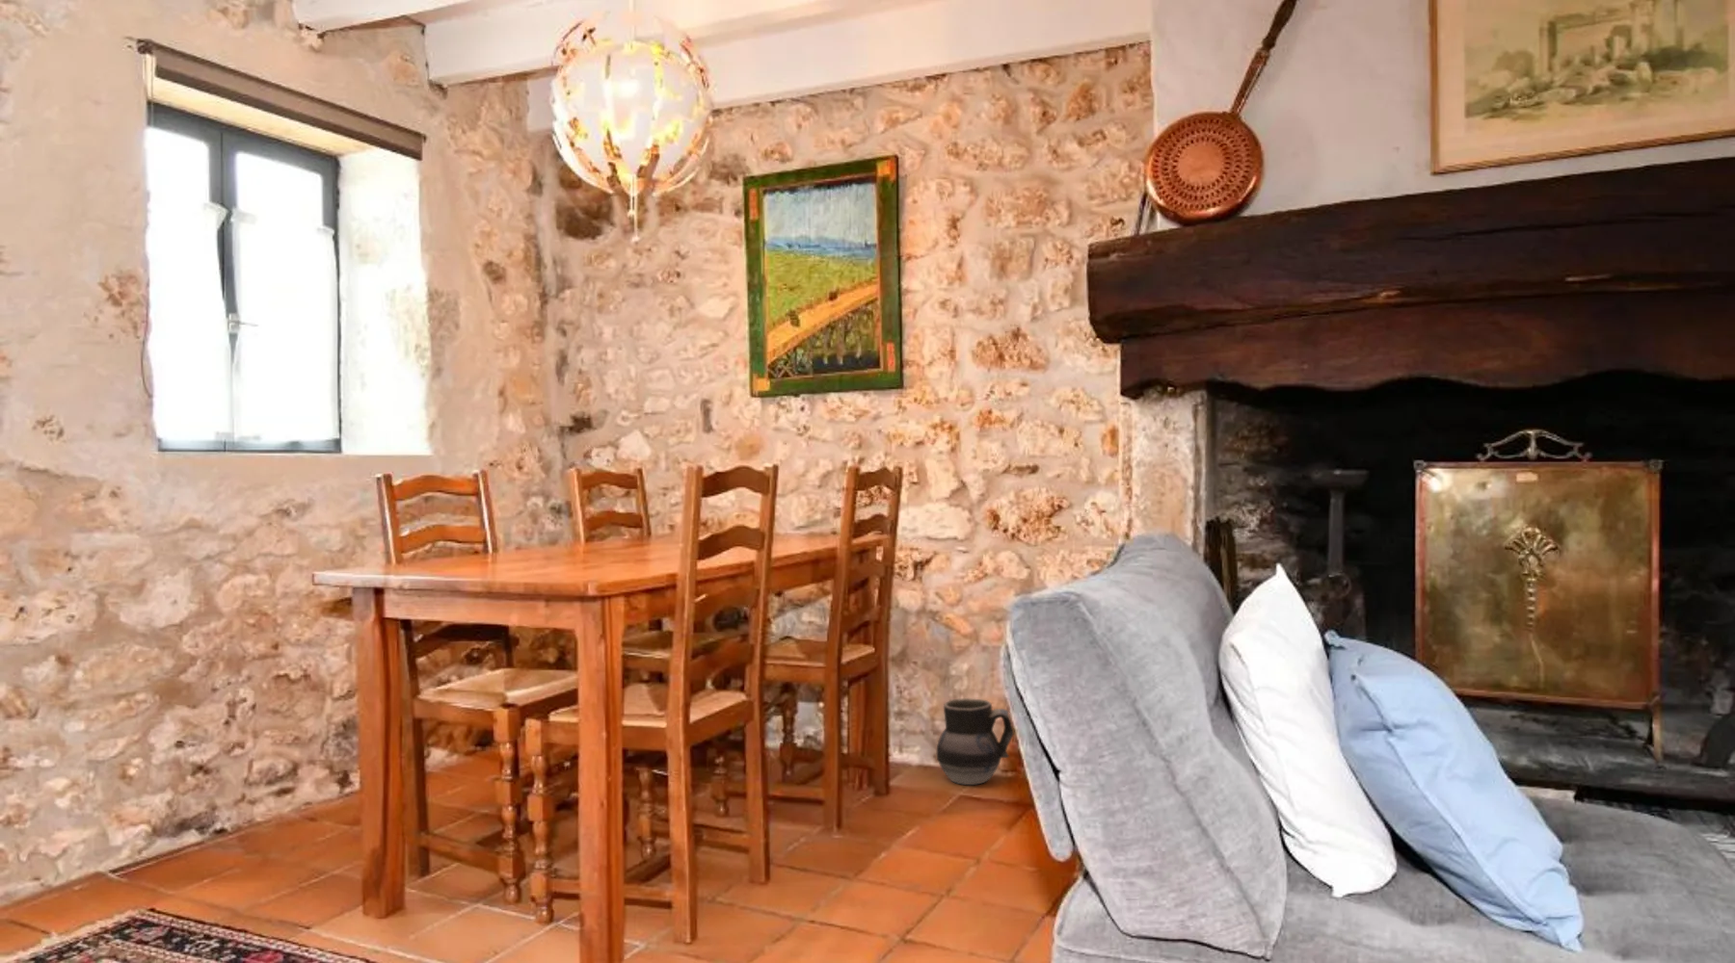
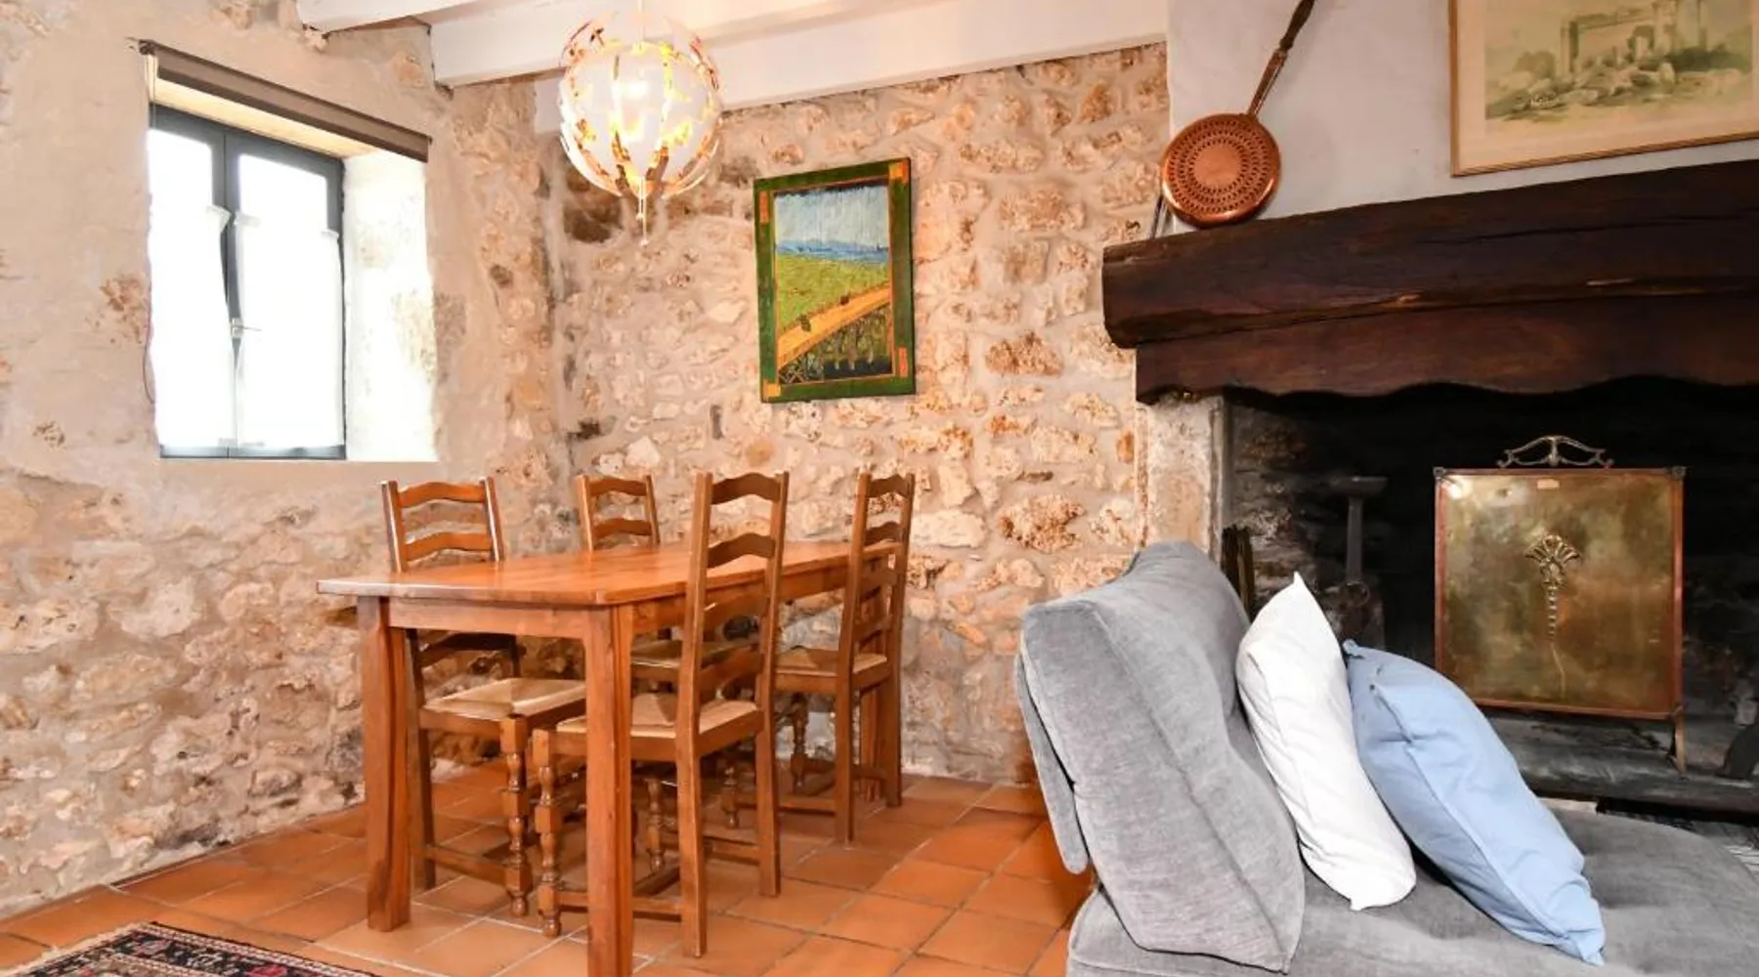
- ceramic jug (974, 741)
